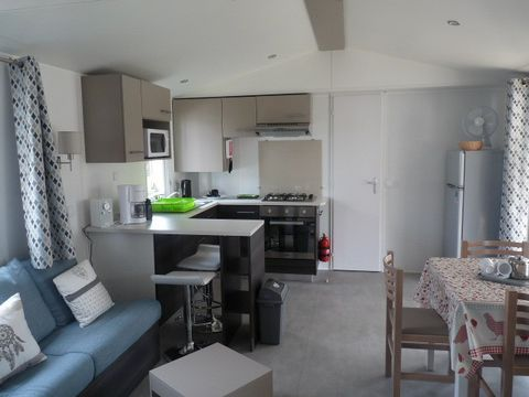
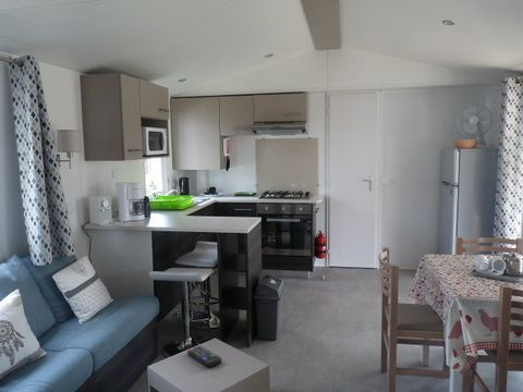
+ remote control (204, 355)
